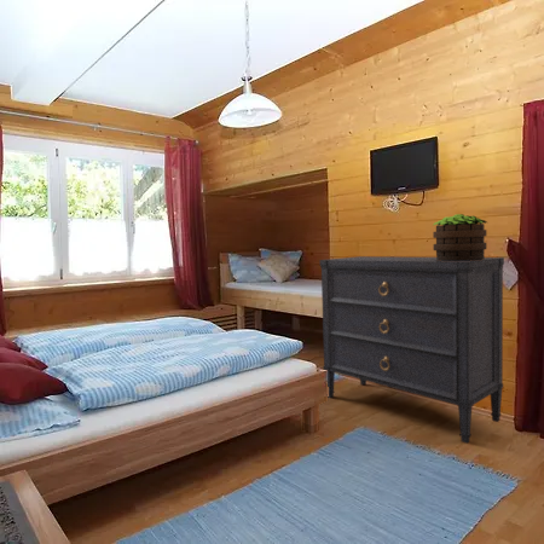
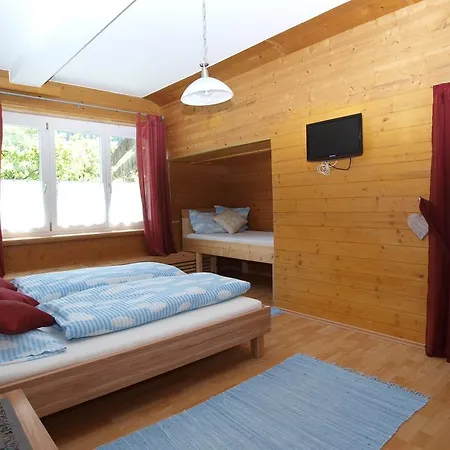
- dresser (404, 334)
- potted plant (459, 236)
